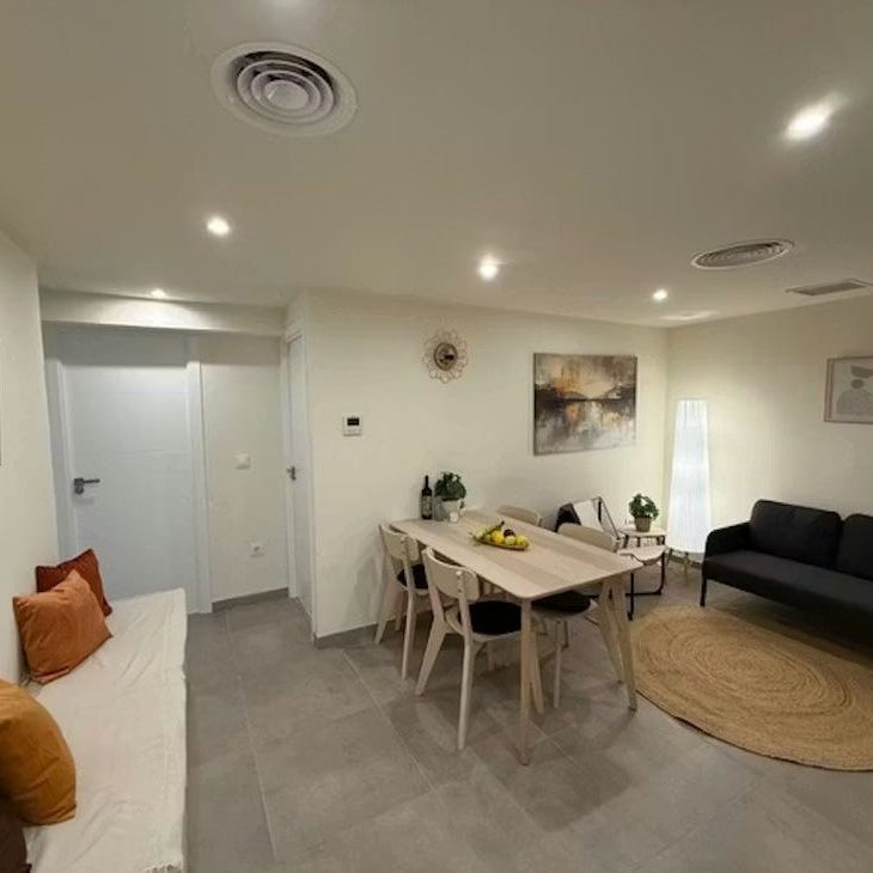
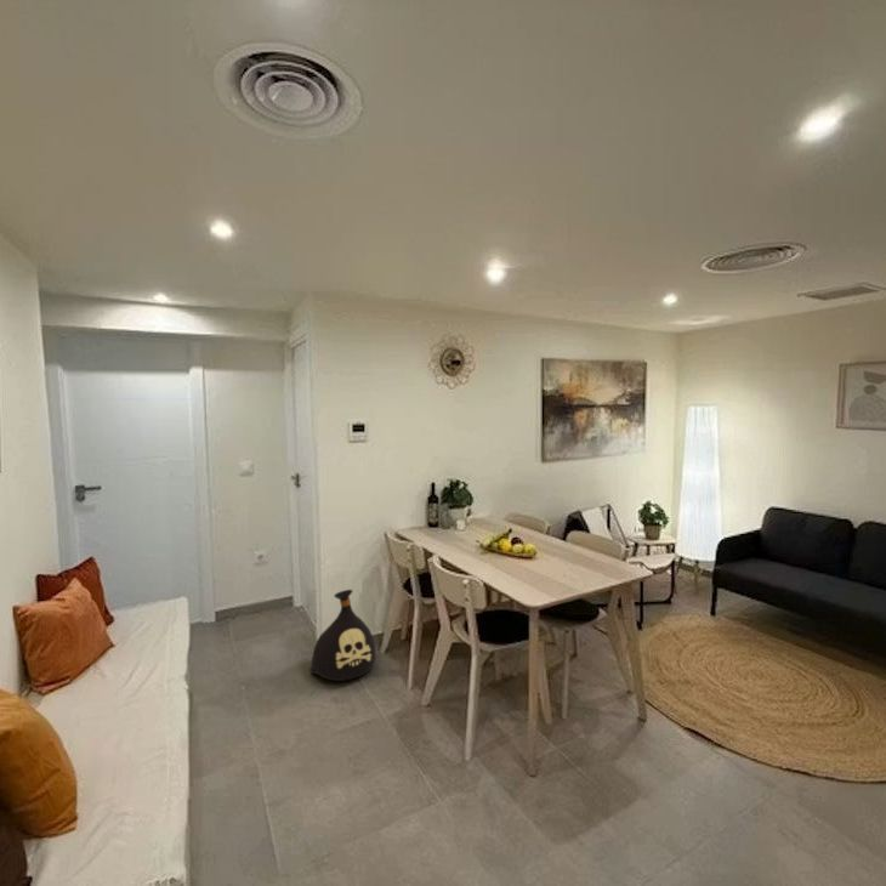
+ bag (345, 631)
